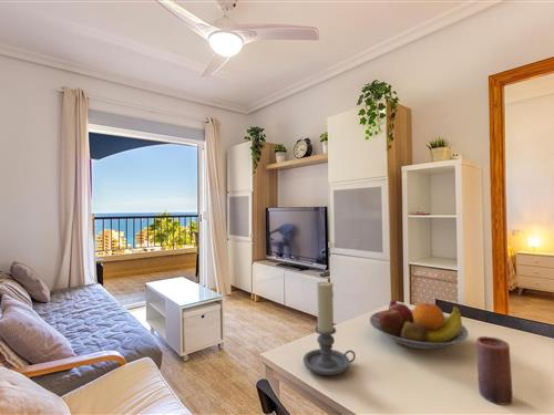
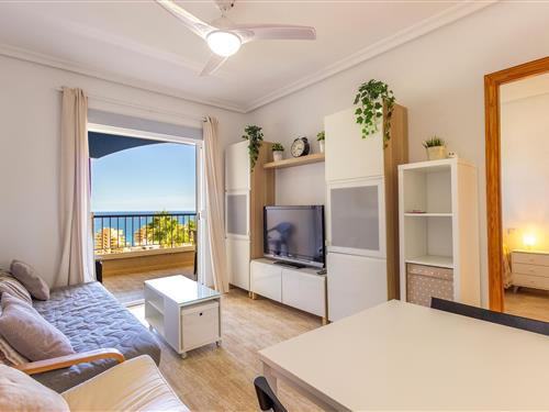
- candle (493, 369)
- candle holder (329, 323)
- fruit bowl (416, 320)
